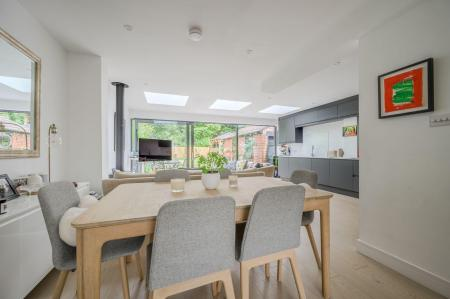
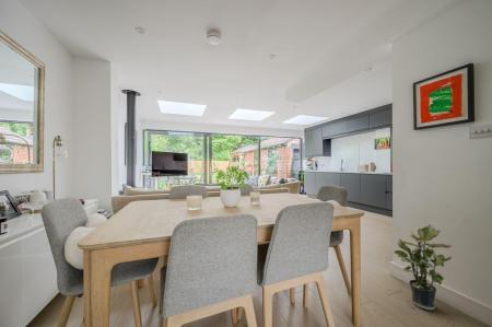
+ potted plant (421, 262)
